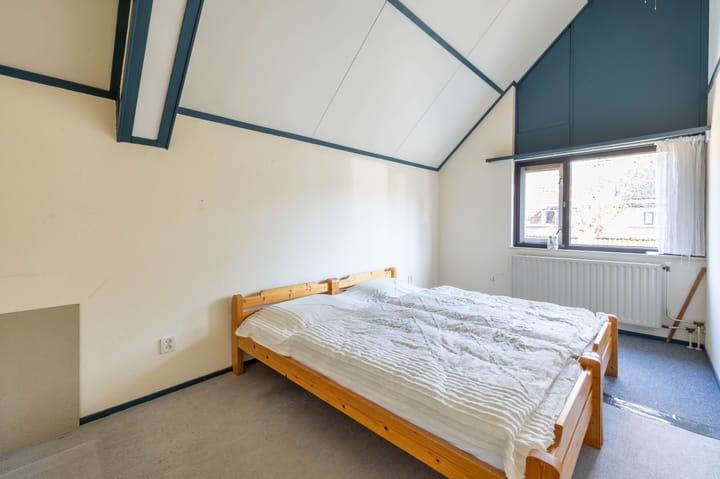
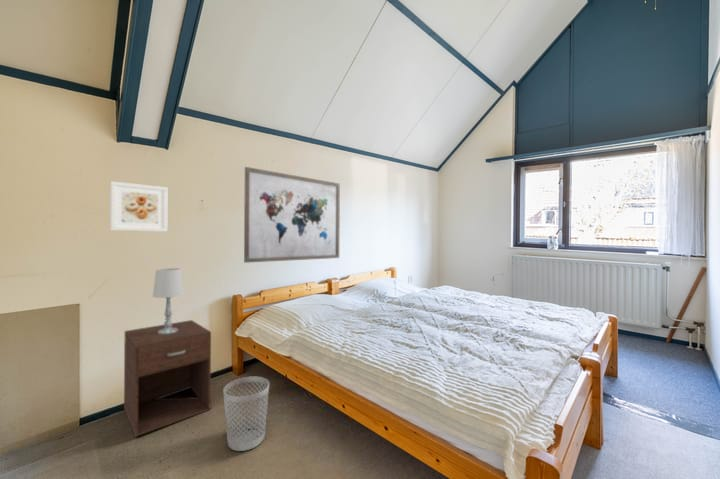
+ wastebasket (247, 413)
+ wall art (297, 218)
+ nightstand (168, 370)
+ table lamp (168, 300)
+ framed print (140, 207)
